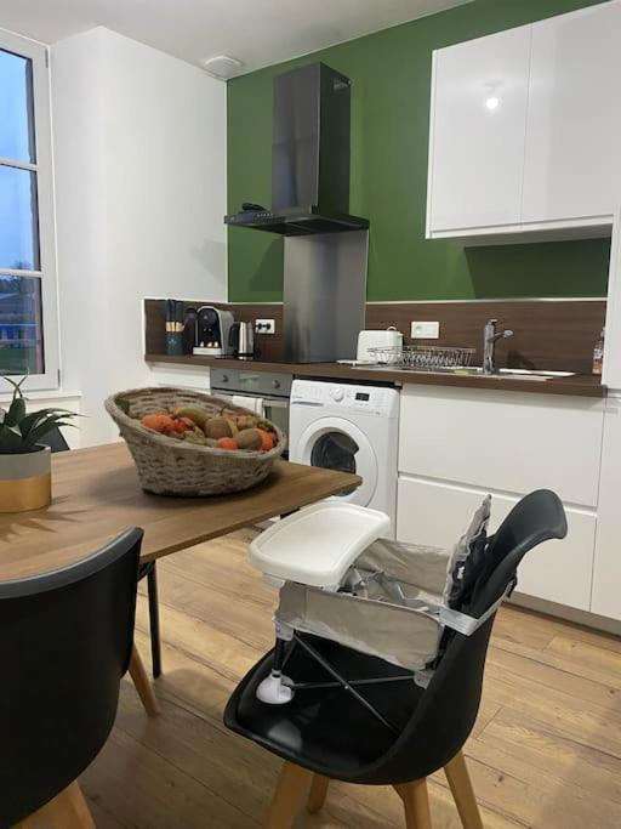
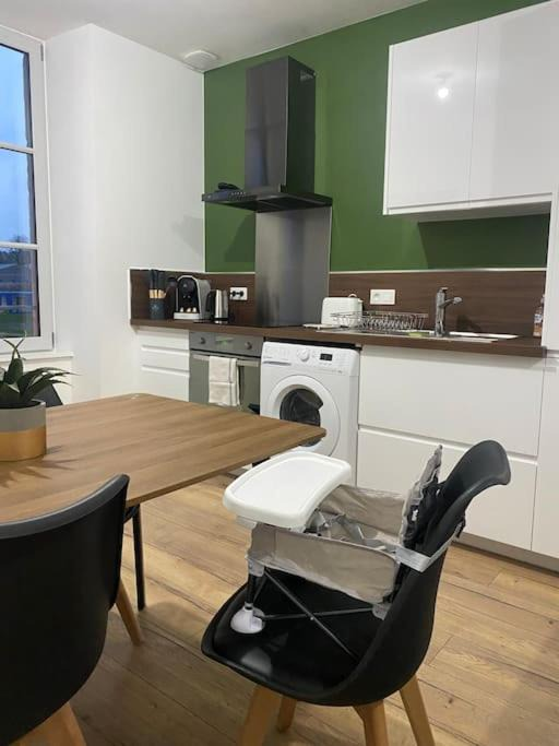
- fruit basket (200, 435)
